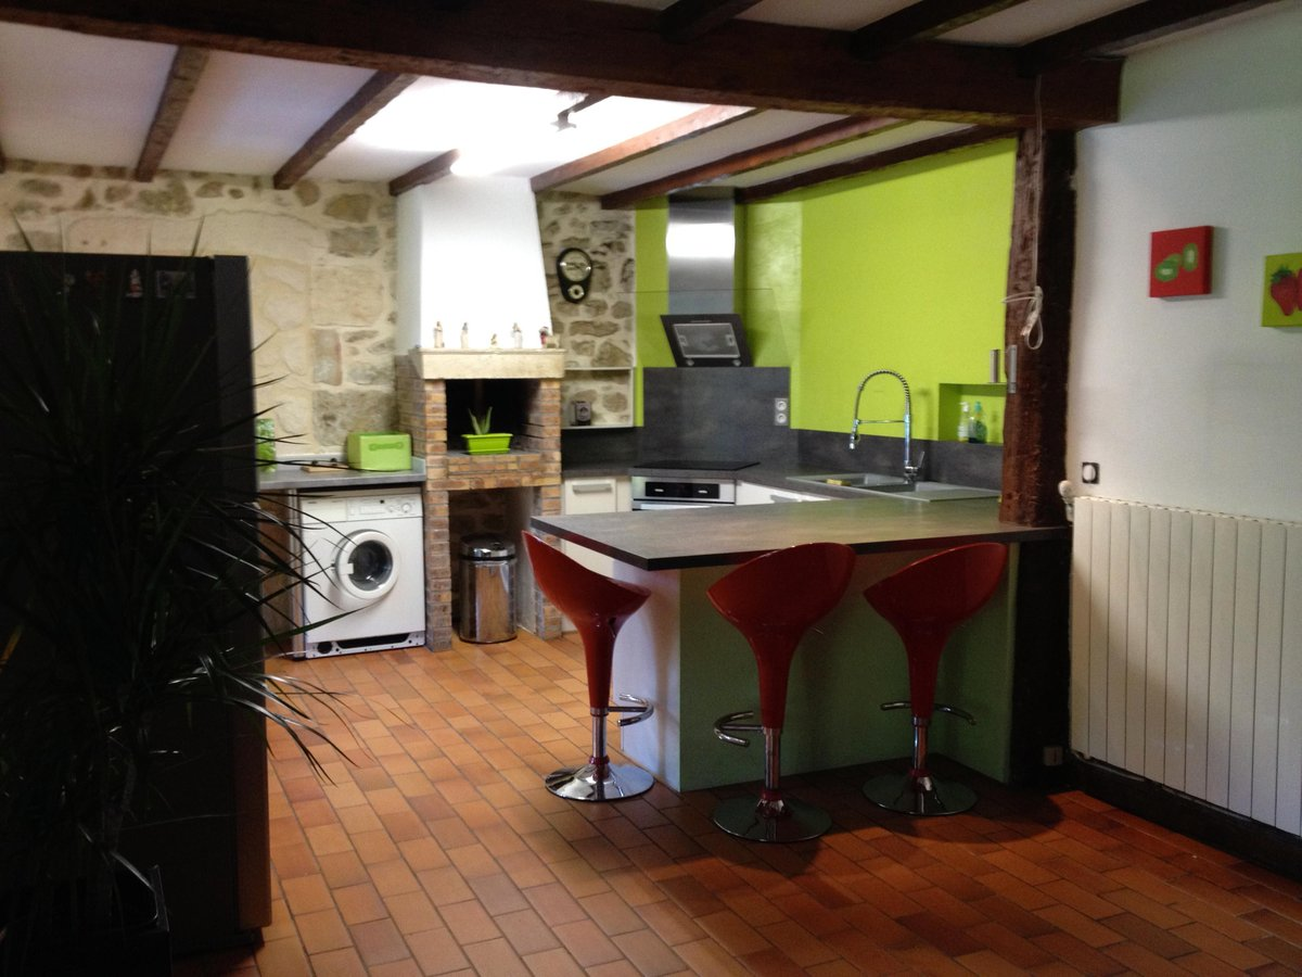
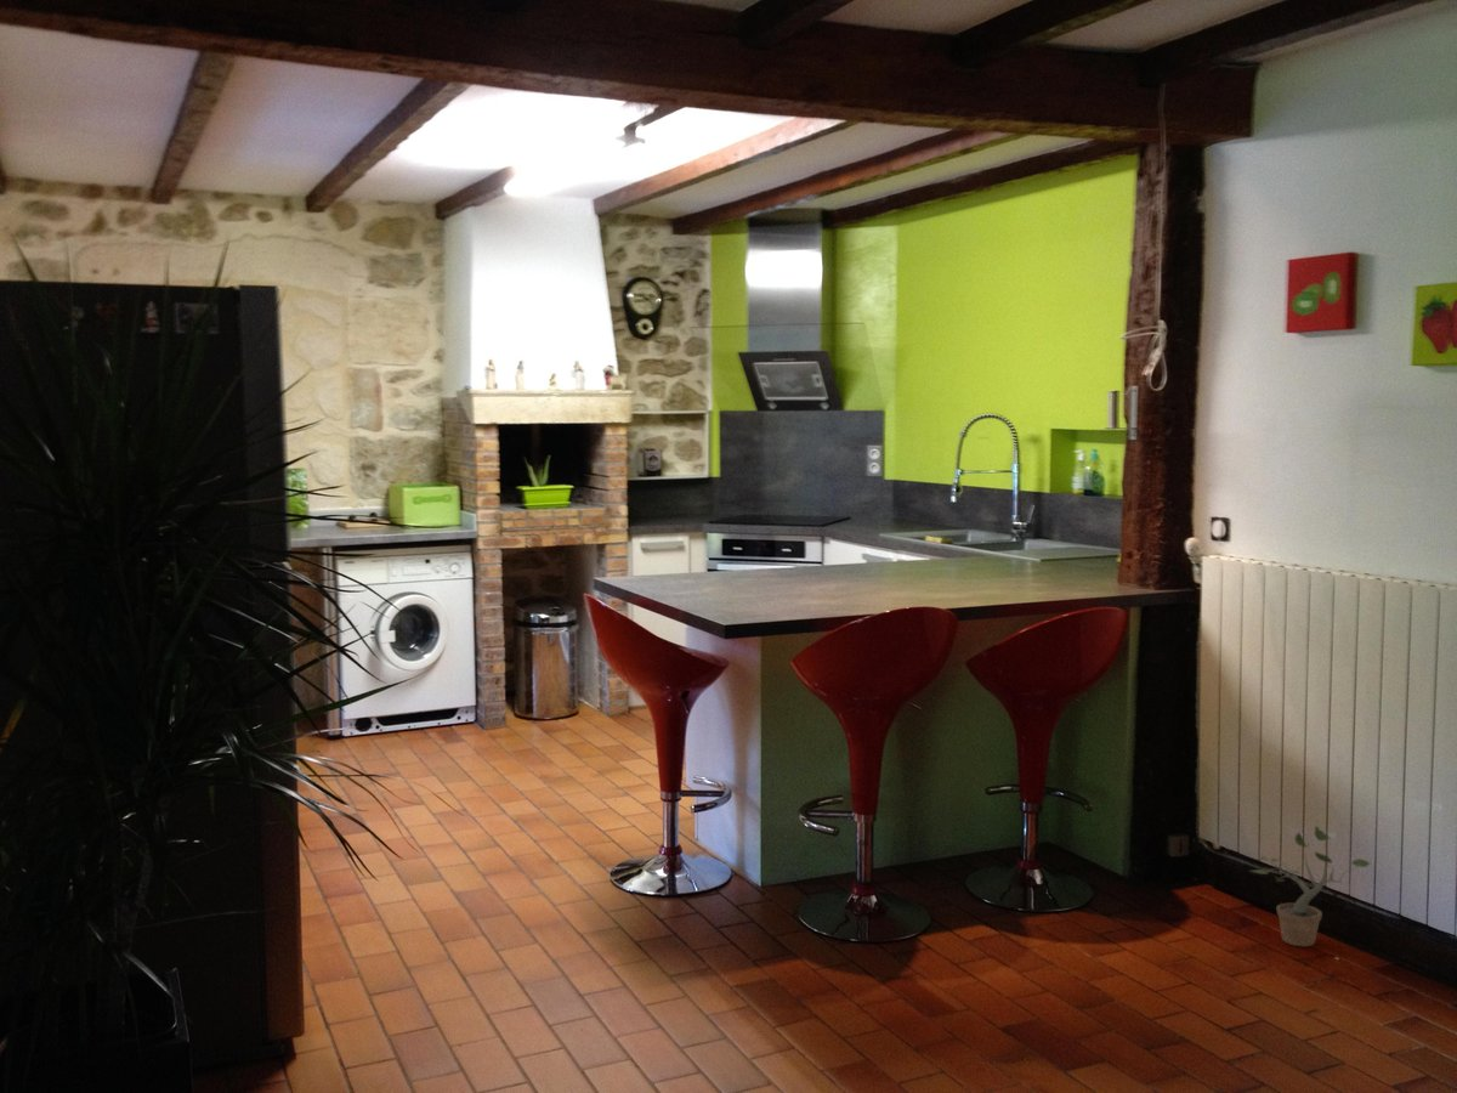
+ potted plant (1304, 883)
